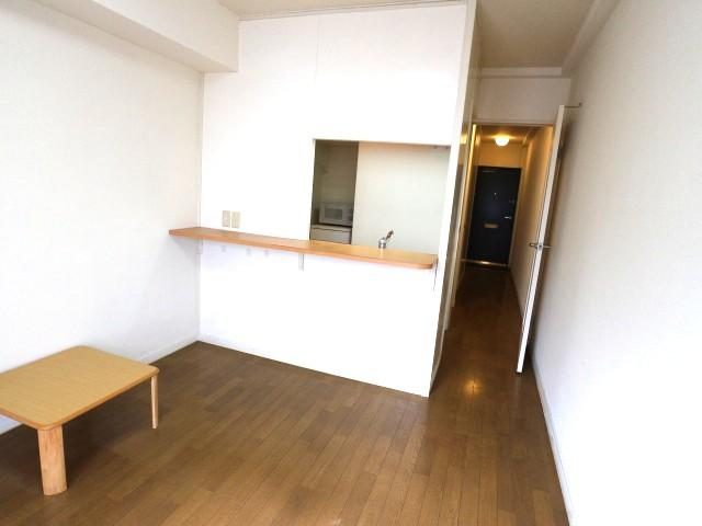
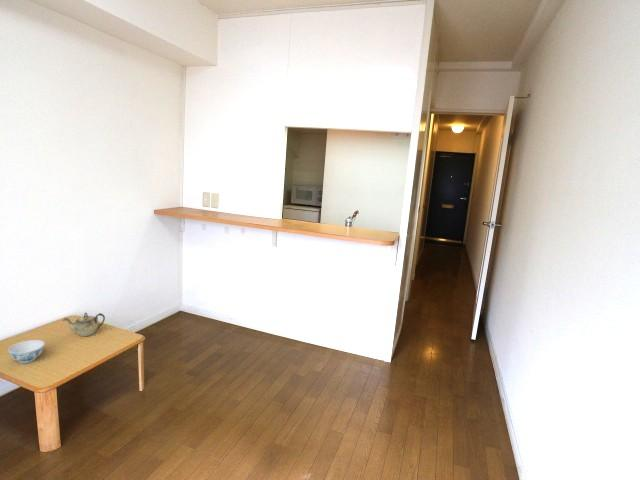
+ chinaware (27, 353)
+ teapot (84, 323)
